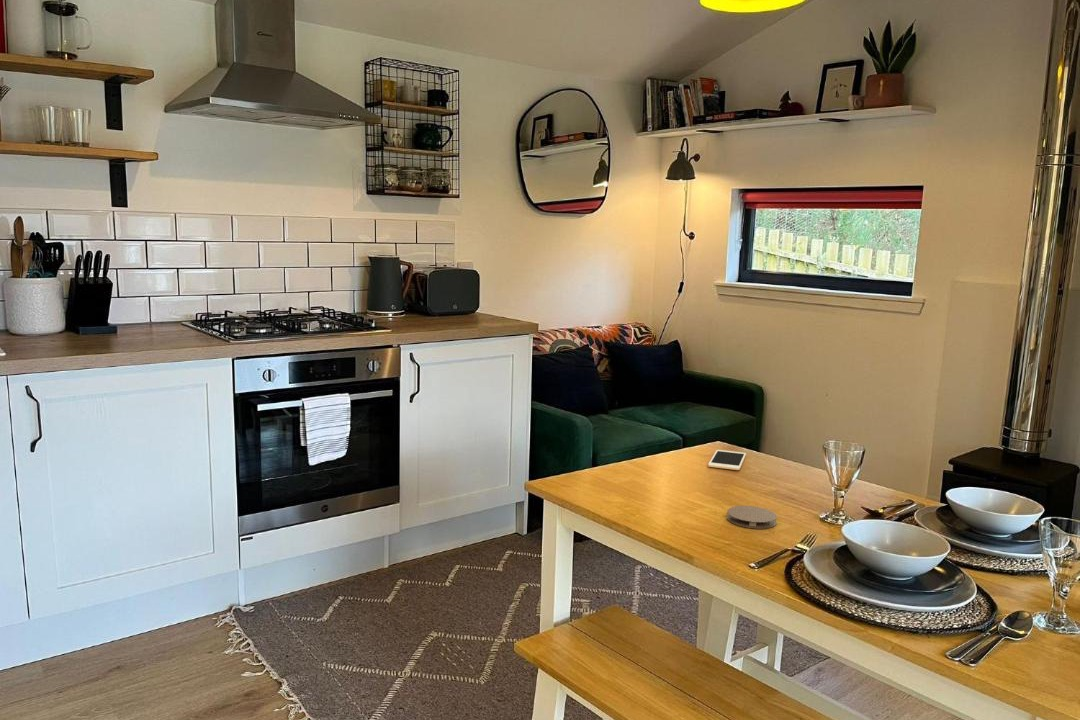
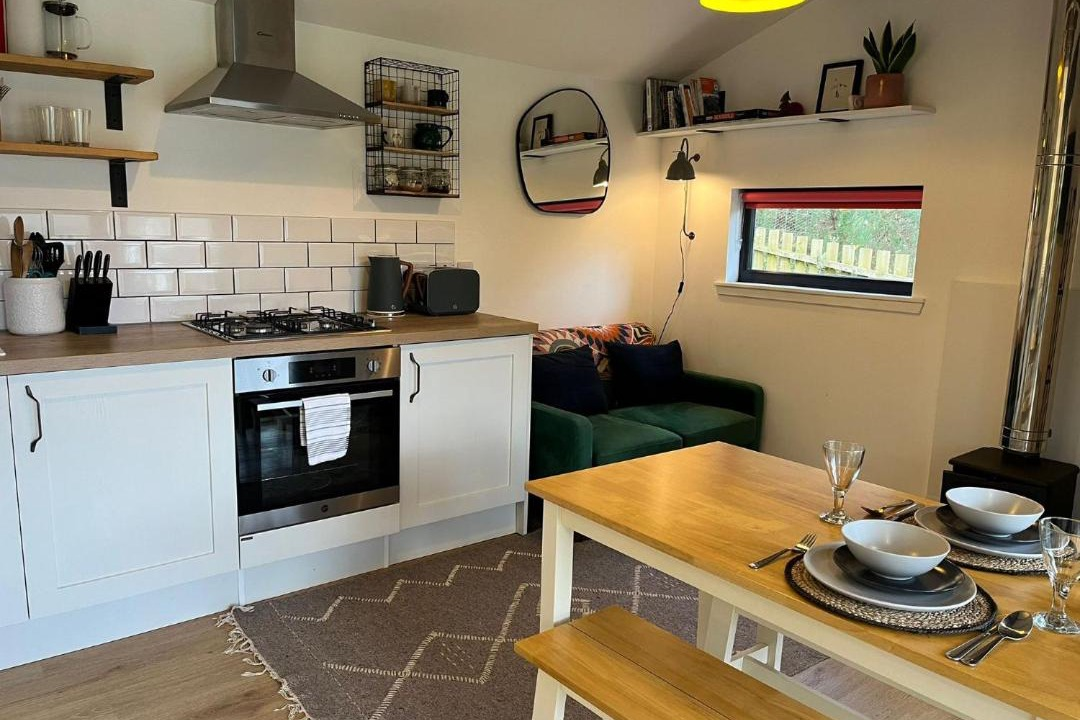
- coaster (751, 516)
- cell phone (727, 459)
